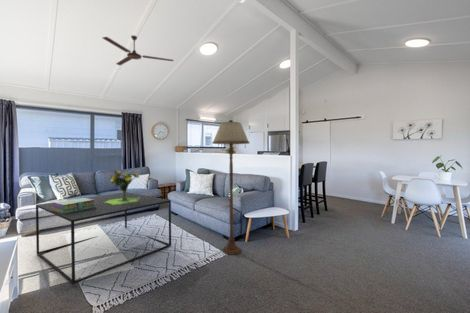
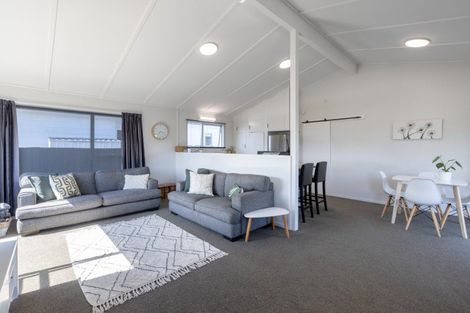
- bouquet (125, 184)
- ceiling fan (139, 54)
- stack of books (74, 204)
- floor lamp (231, 185)
- coffee table (104, 215)
